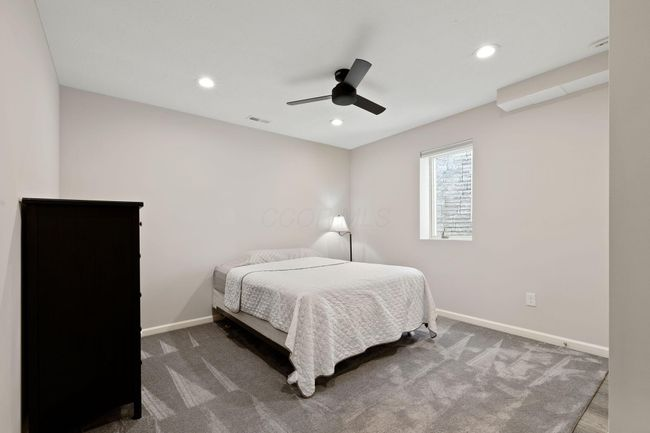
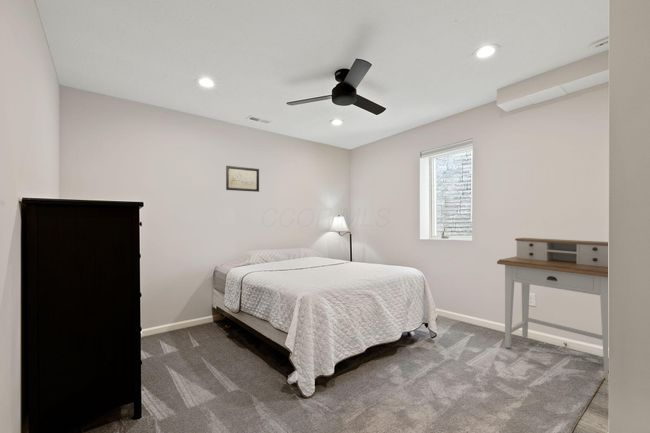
+ desk (563, 289)
+ wall art (243, 179)
